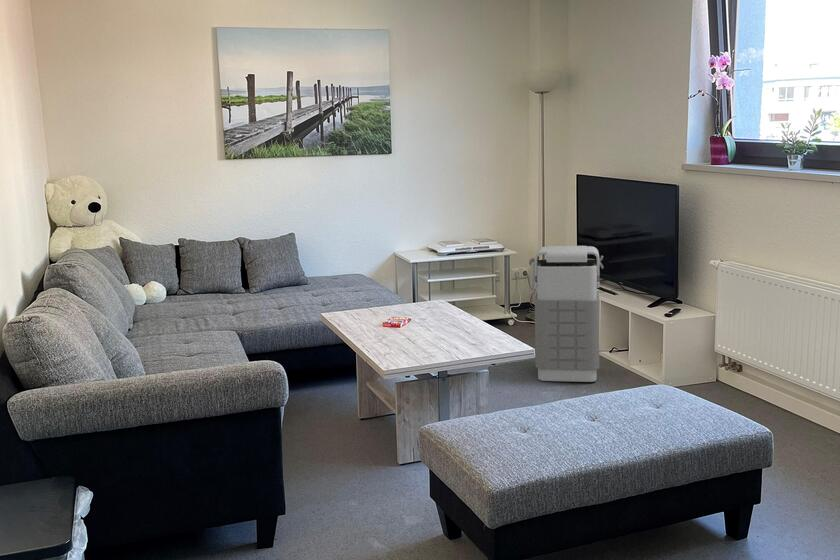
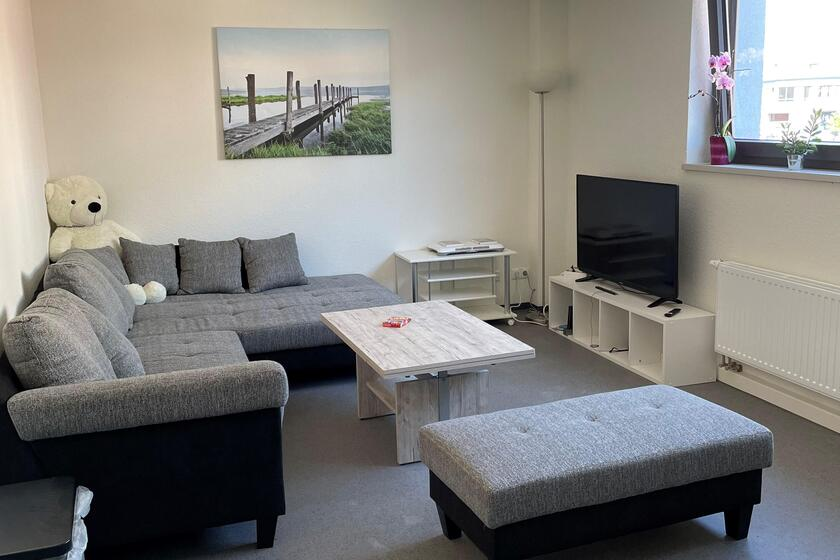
- grenade (566, 312)
